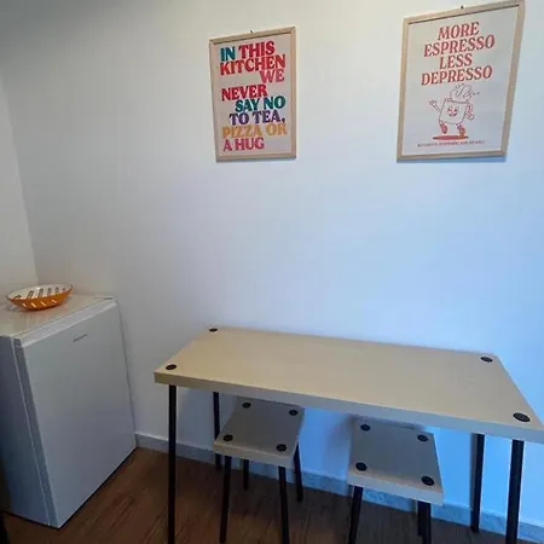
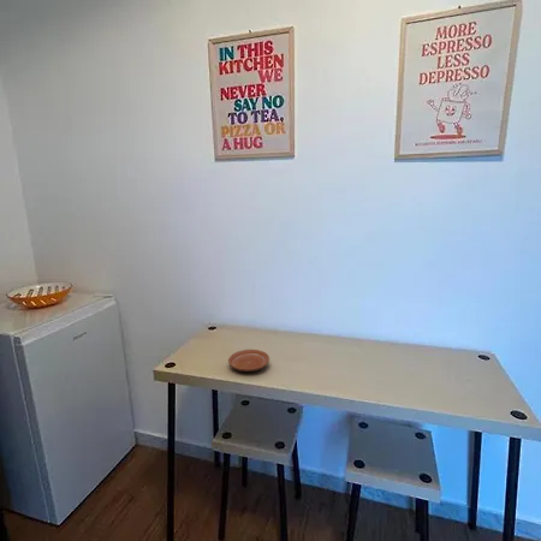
+ plate (249, 362)
